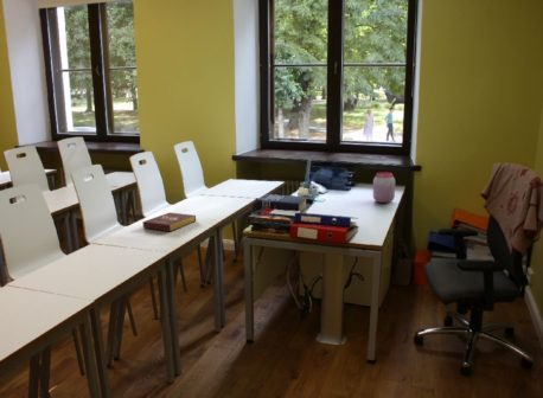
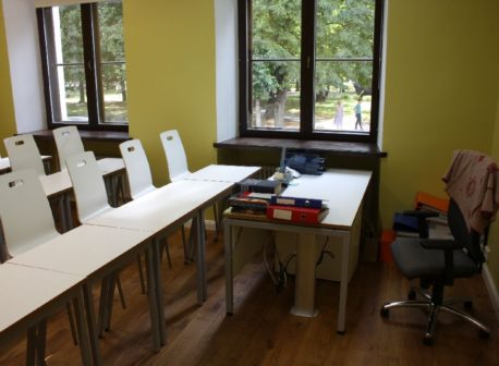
- jar (383, 187)
- book (170, 220)
